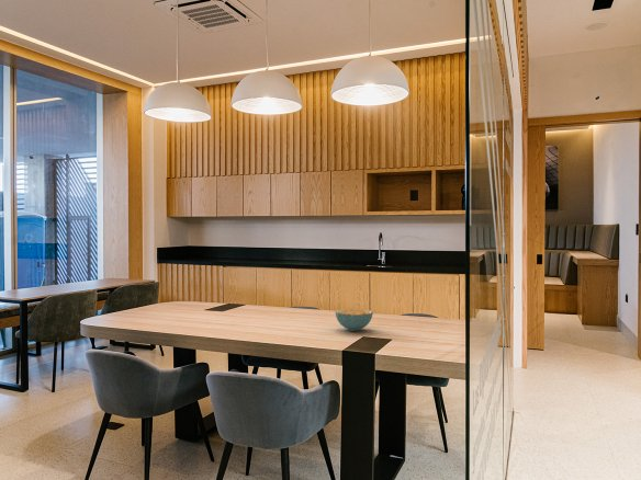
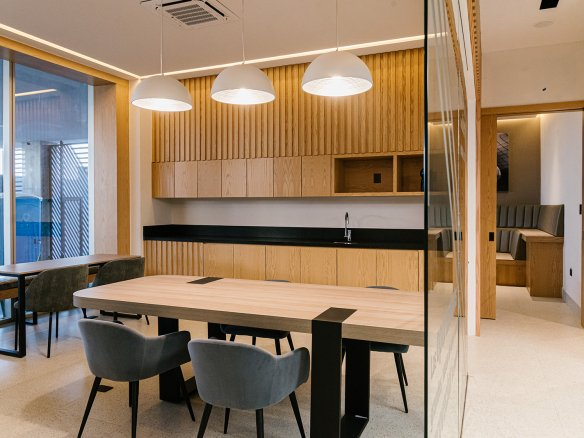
- cereal bowl (353, 320)
